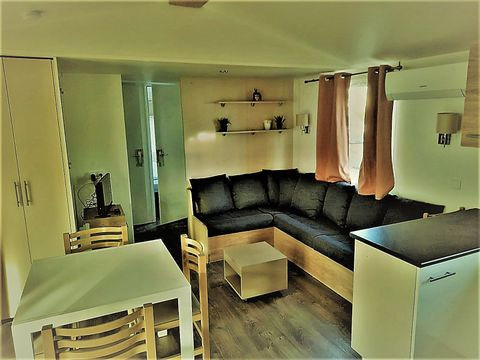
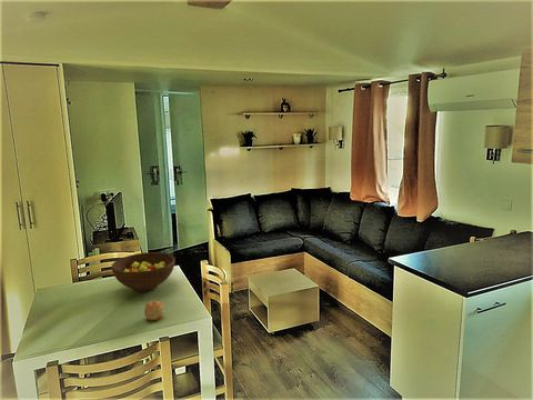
+ apple (153, 310)
+ fruit bowl (144, 274)
